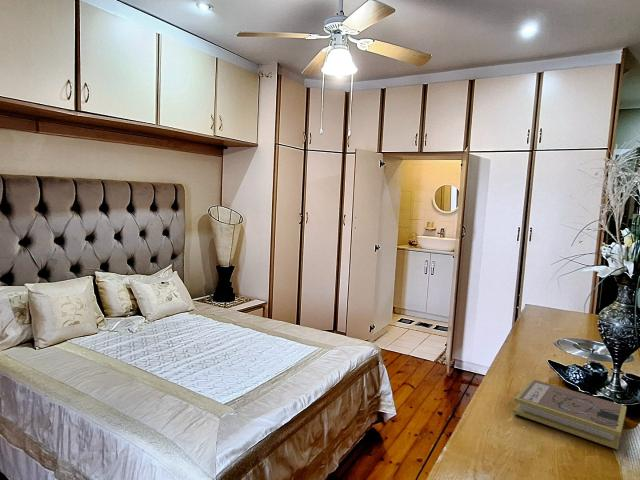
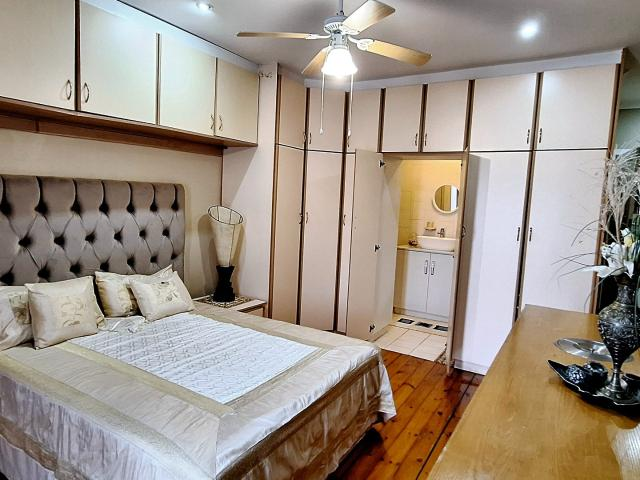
- book (569, 409)
